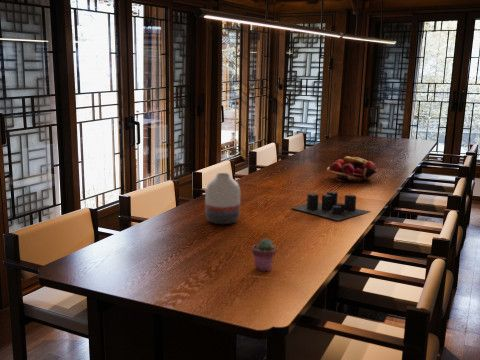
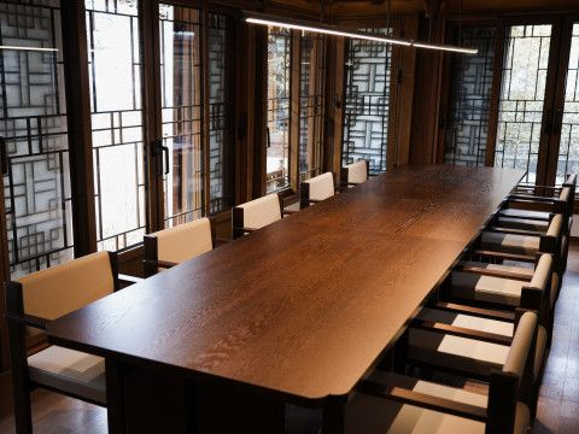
- potted succulent (263, 253)
- candle (332, 202)
- vase (222, 197)
- fruit basket (352, 168)
